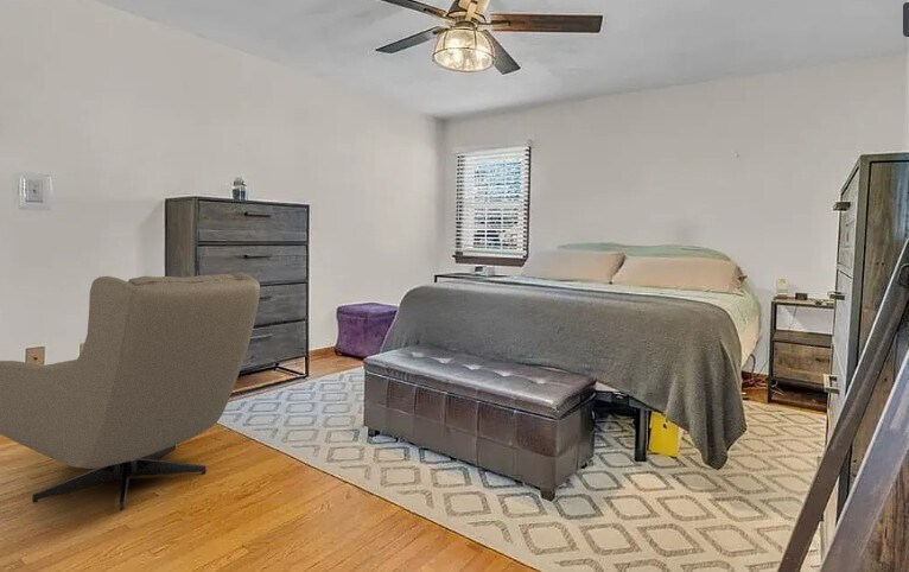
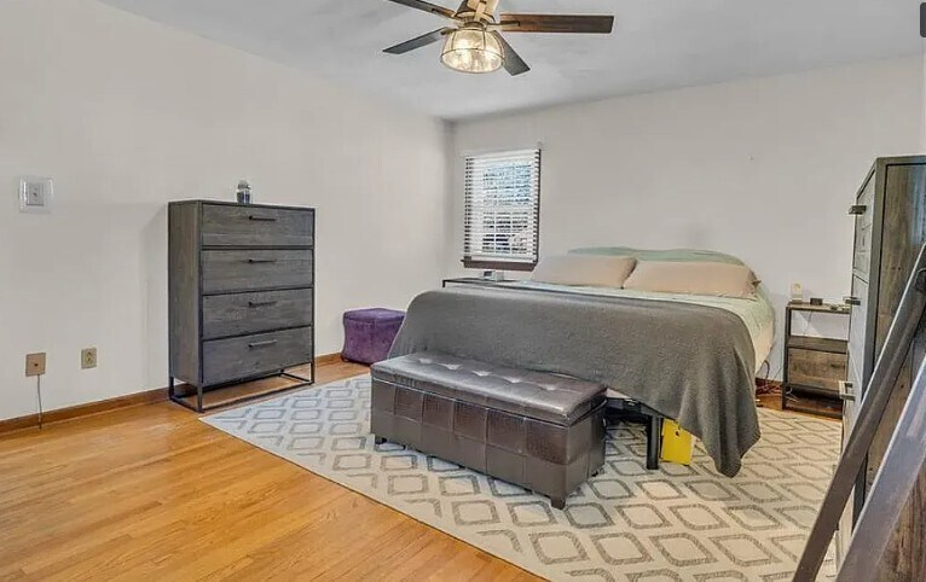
- armchair (139, 379)
